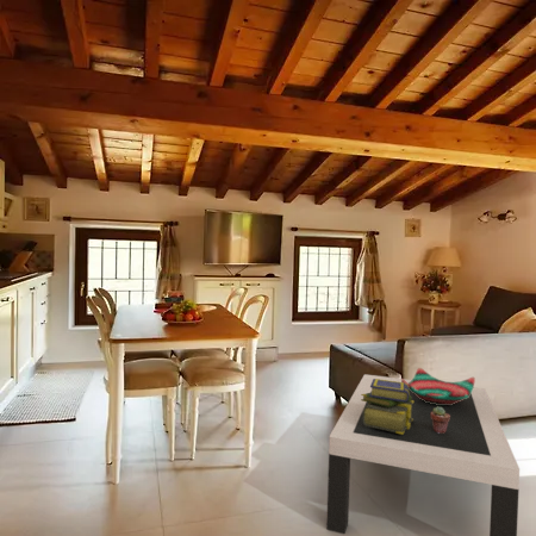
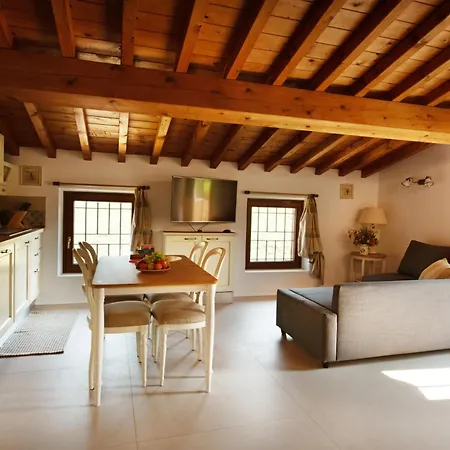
- coffee table (418, 447)
- stack of books (387, 401)
- decorative bowl (437, 388)
- potted succulent (440, 418)
